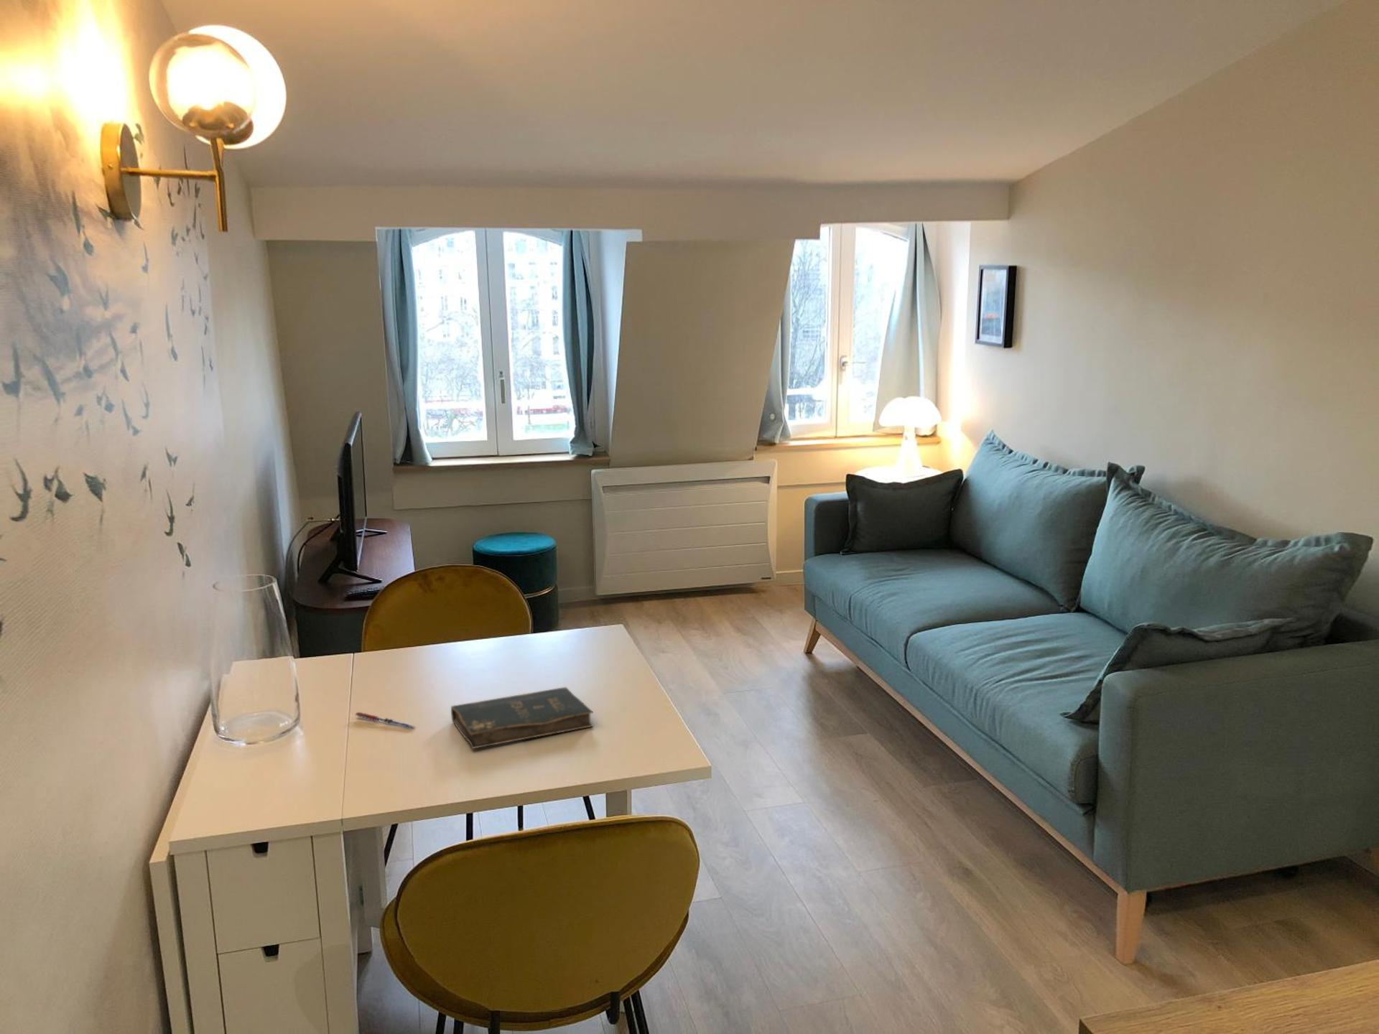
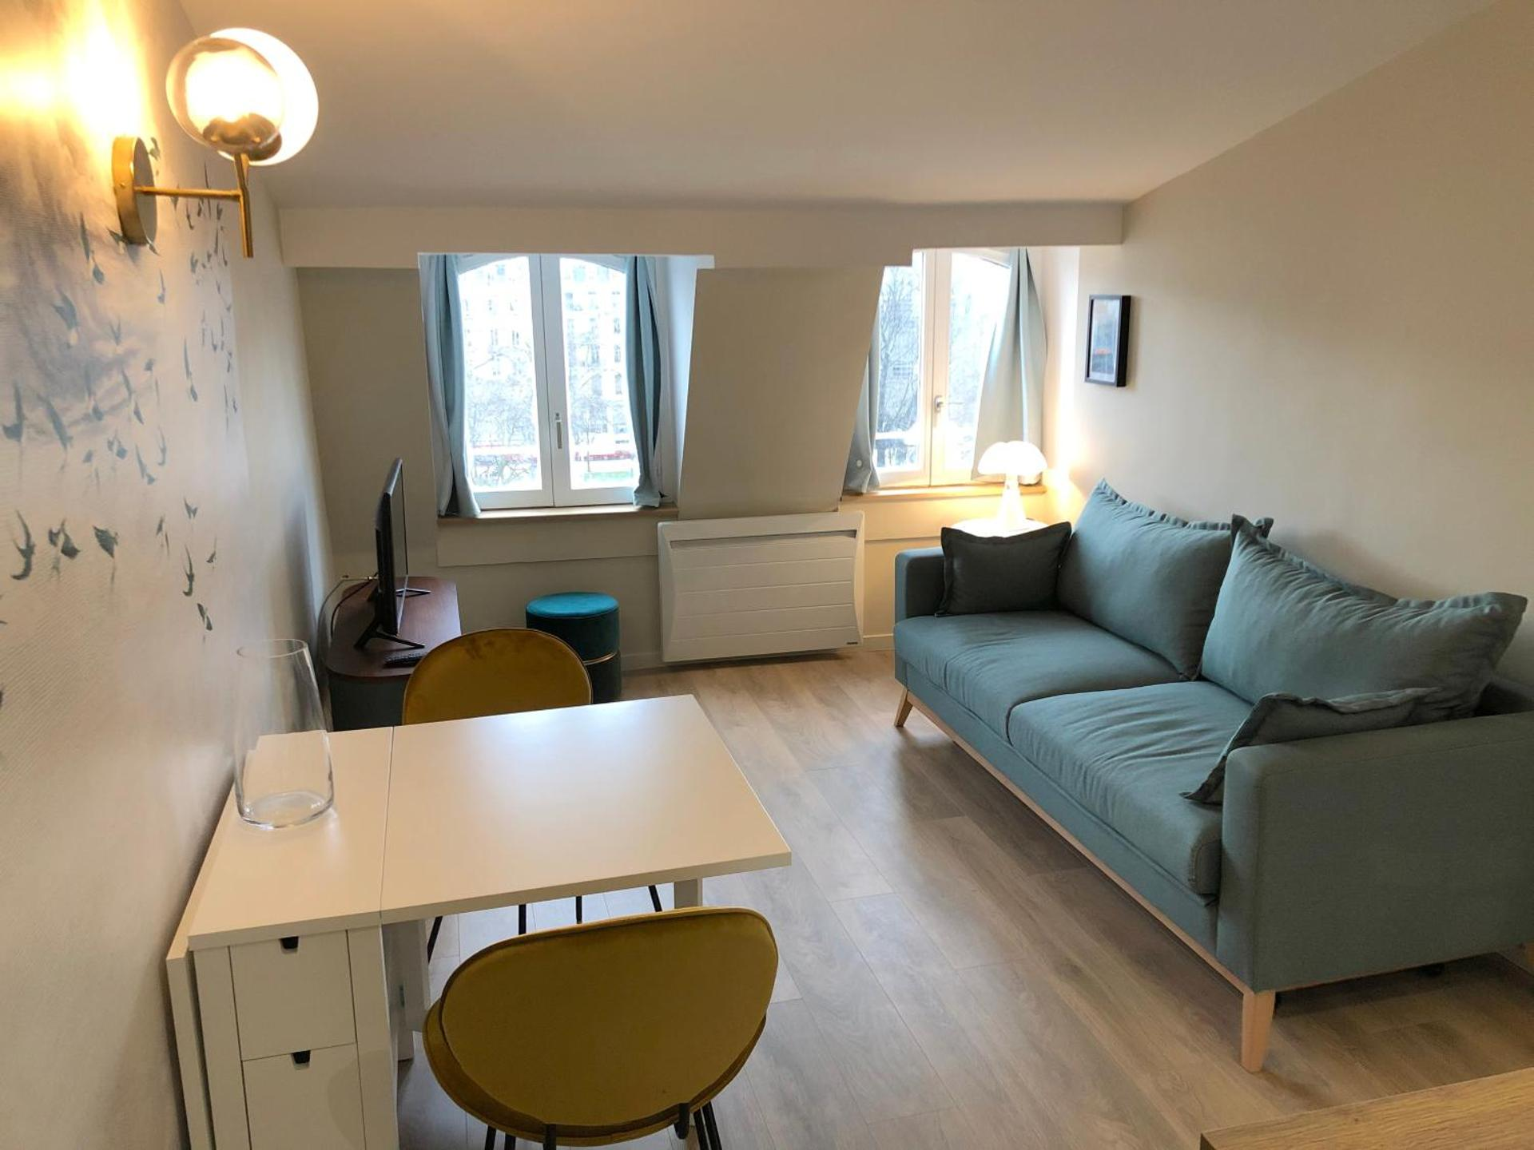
- pen (385, 719)
- bible (521, 715)
